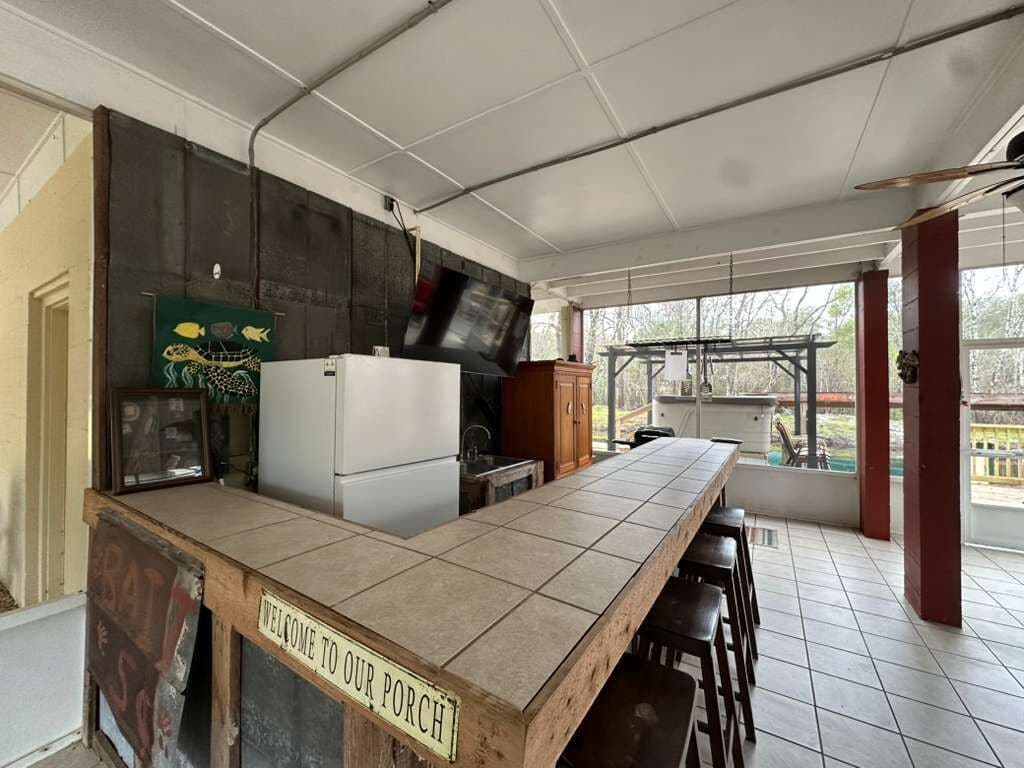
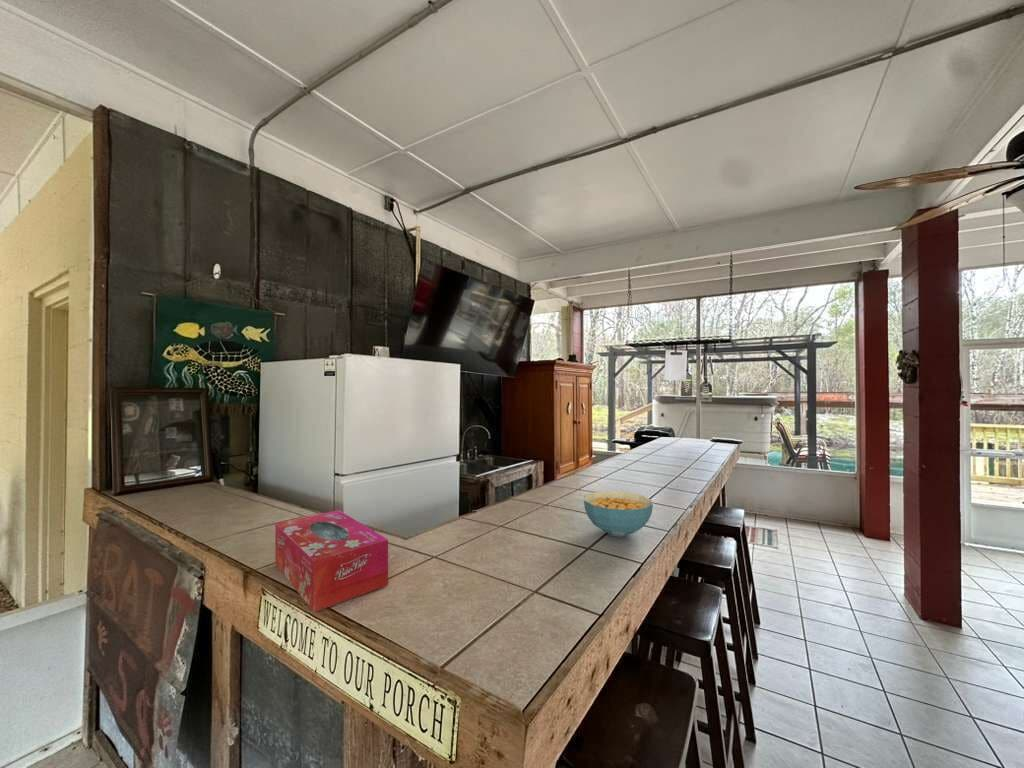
+ cereal bowl (617, 516)
+ tissue box (328, 552)
